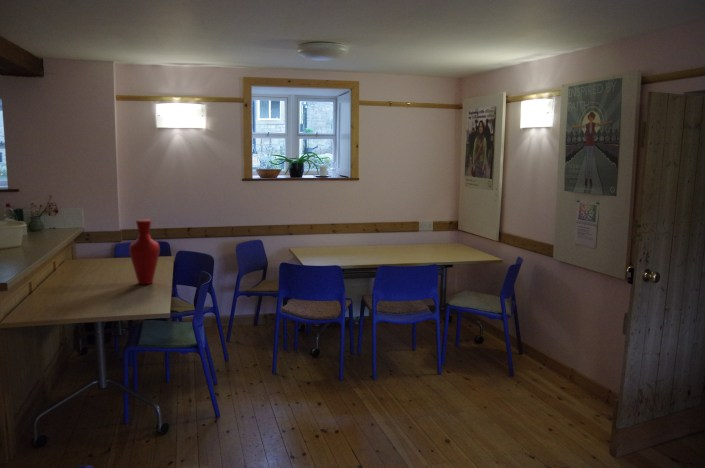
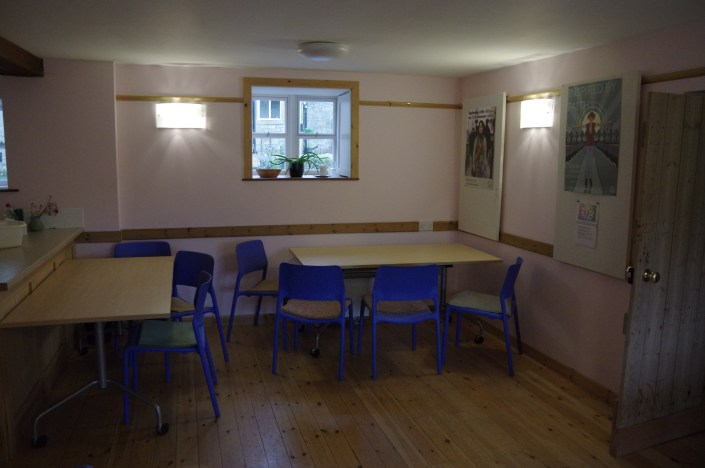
- vase (144, 251)
